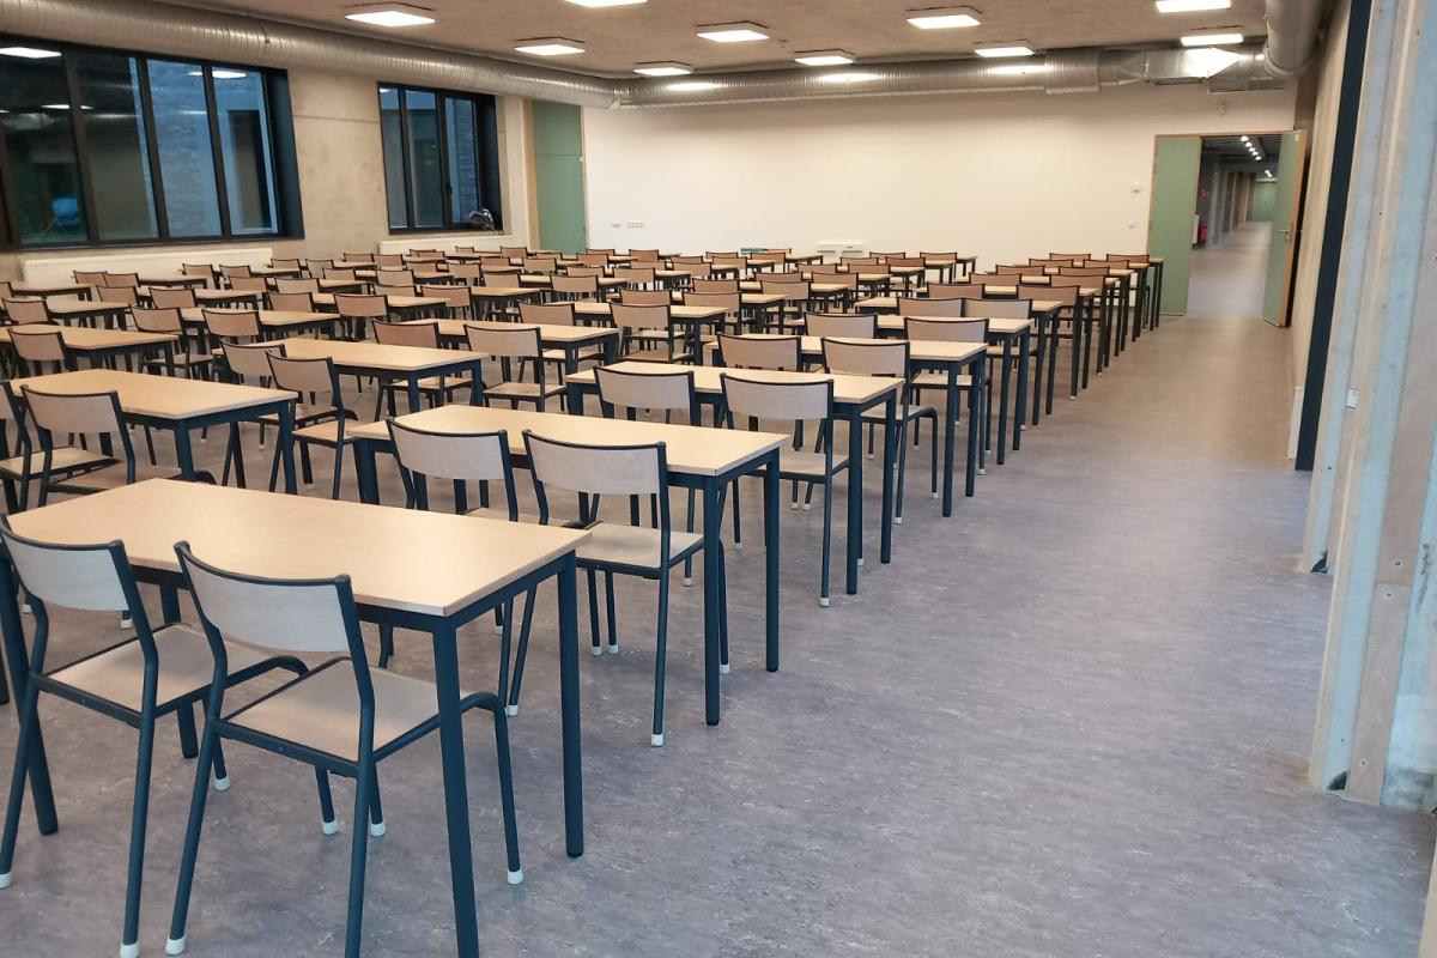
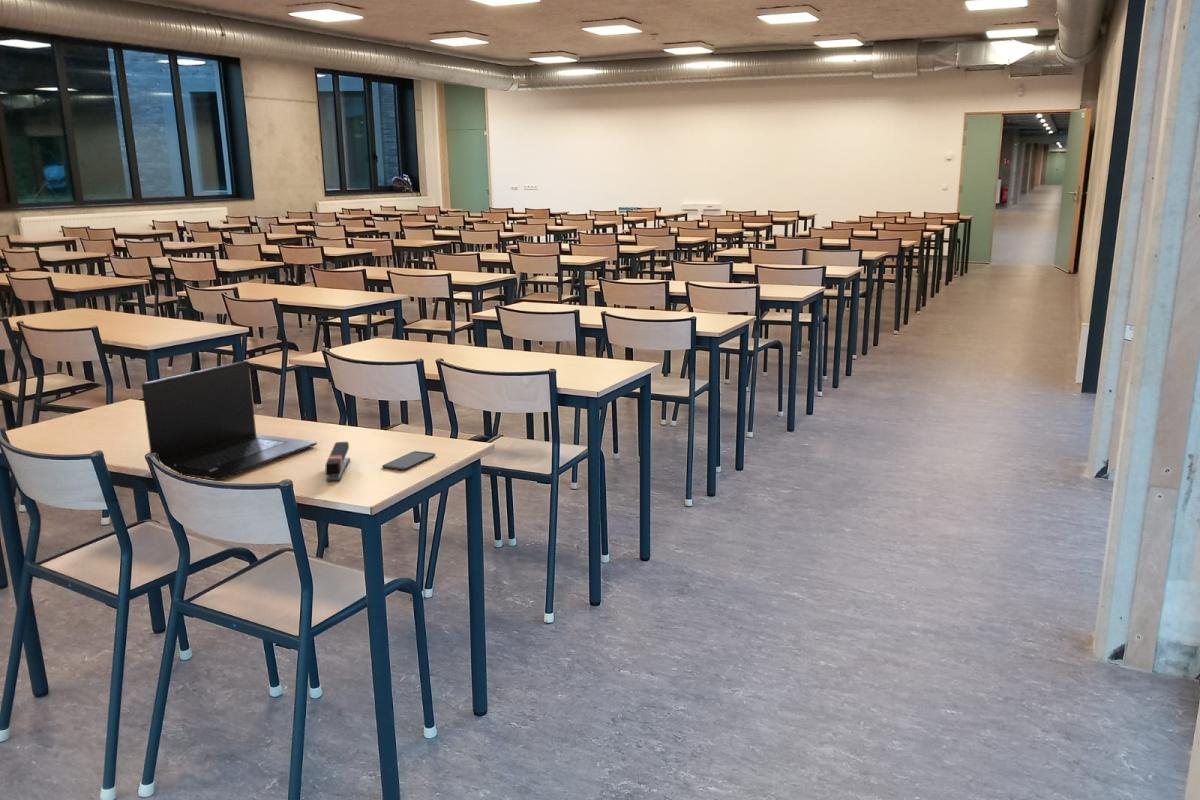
+ laptop (234, 416)
+ stapler (337, 460)
+ smartphone (409, 459)
